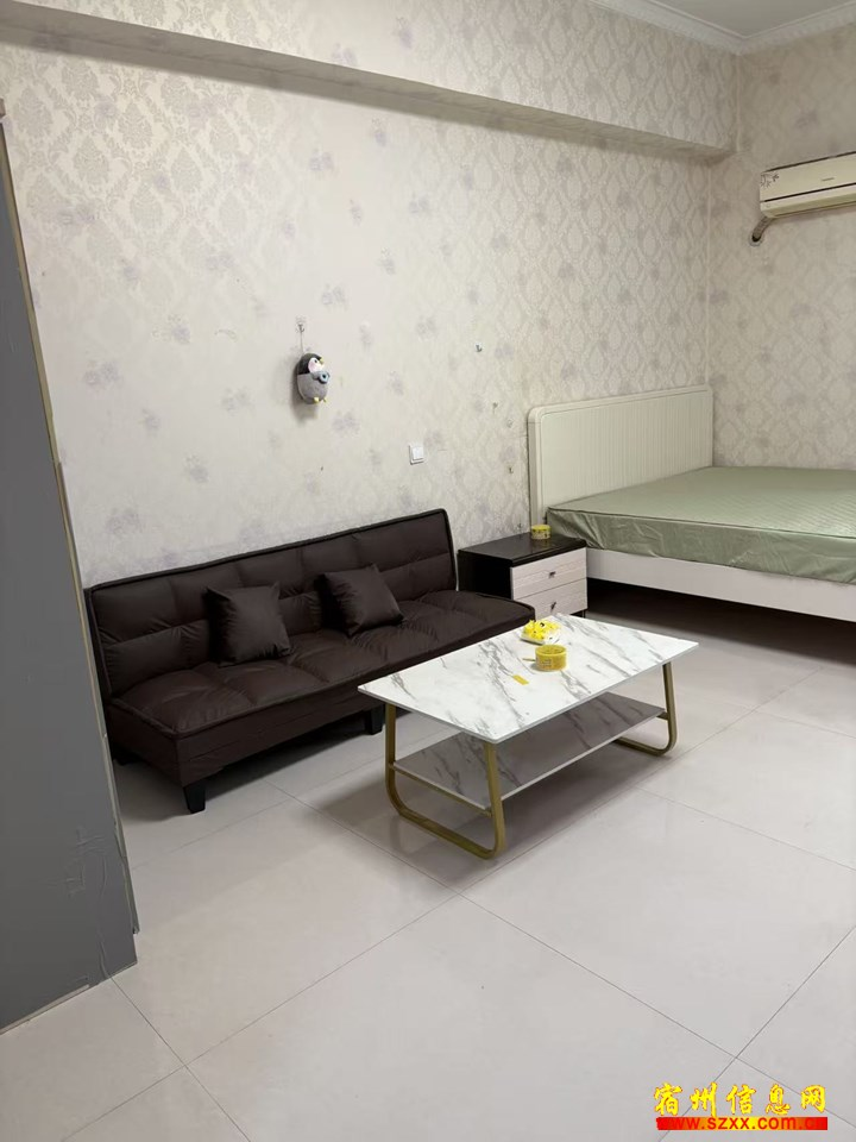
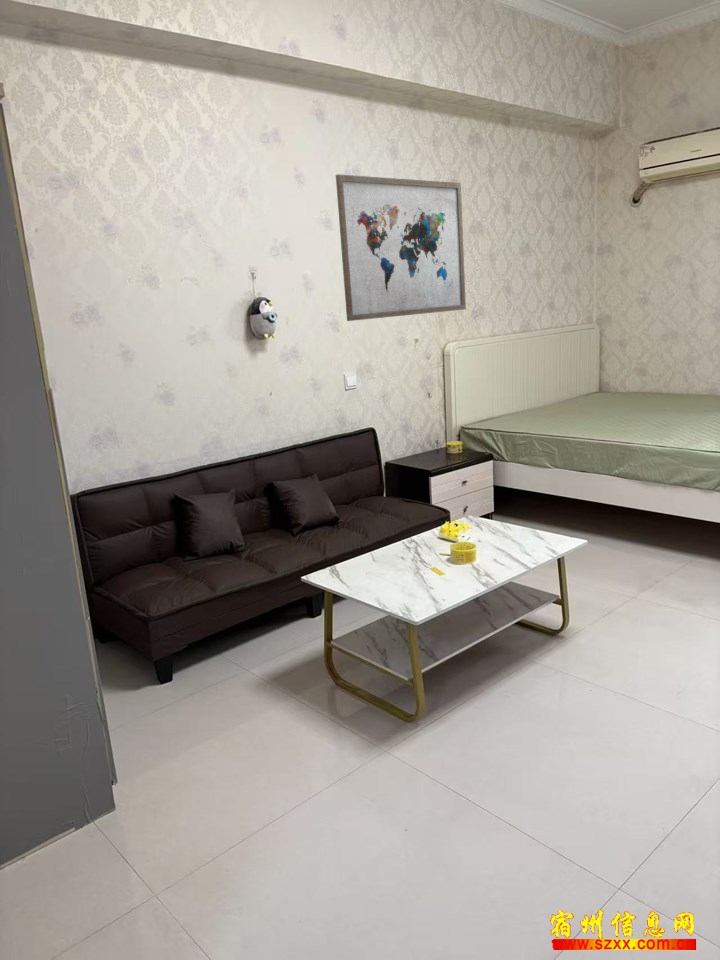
+ wall art (406, 248)
